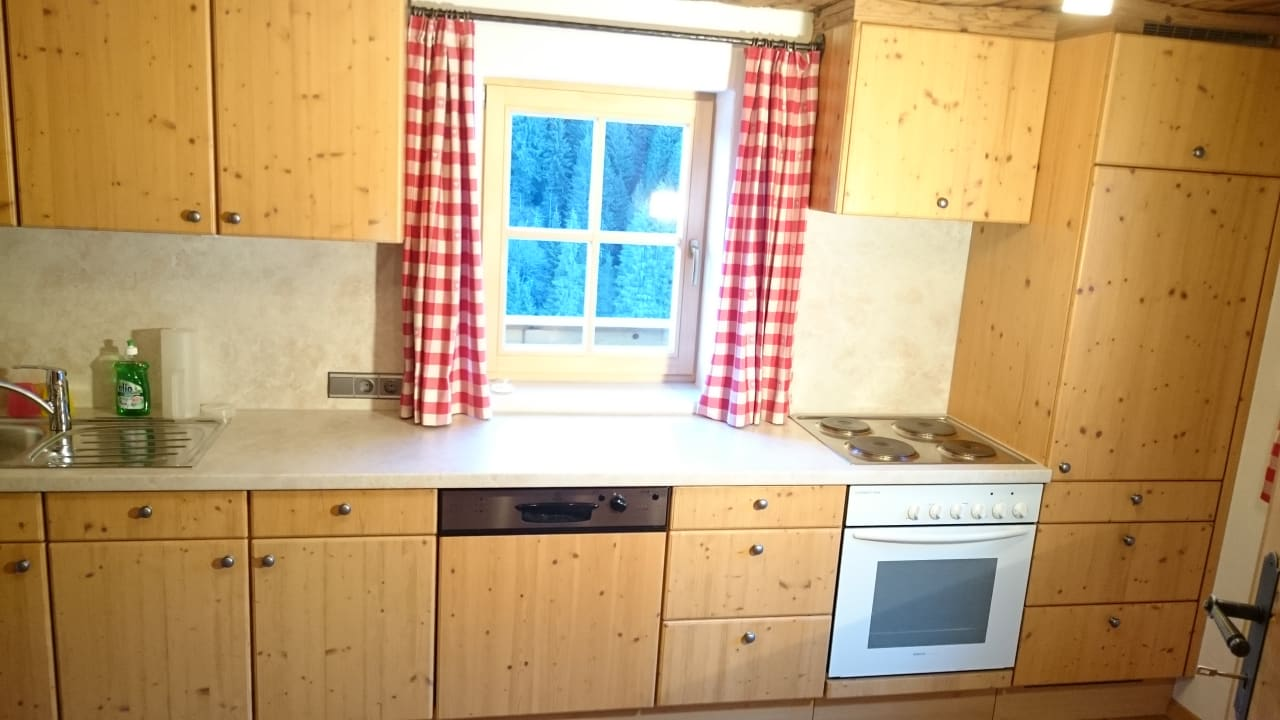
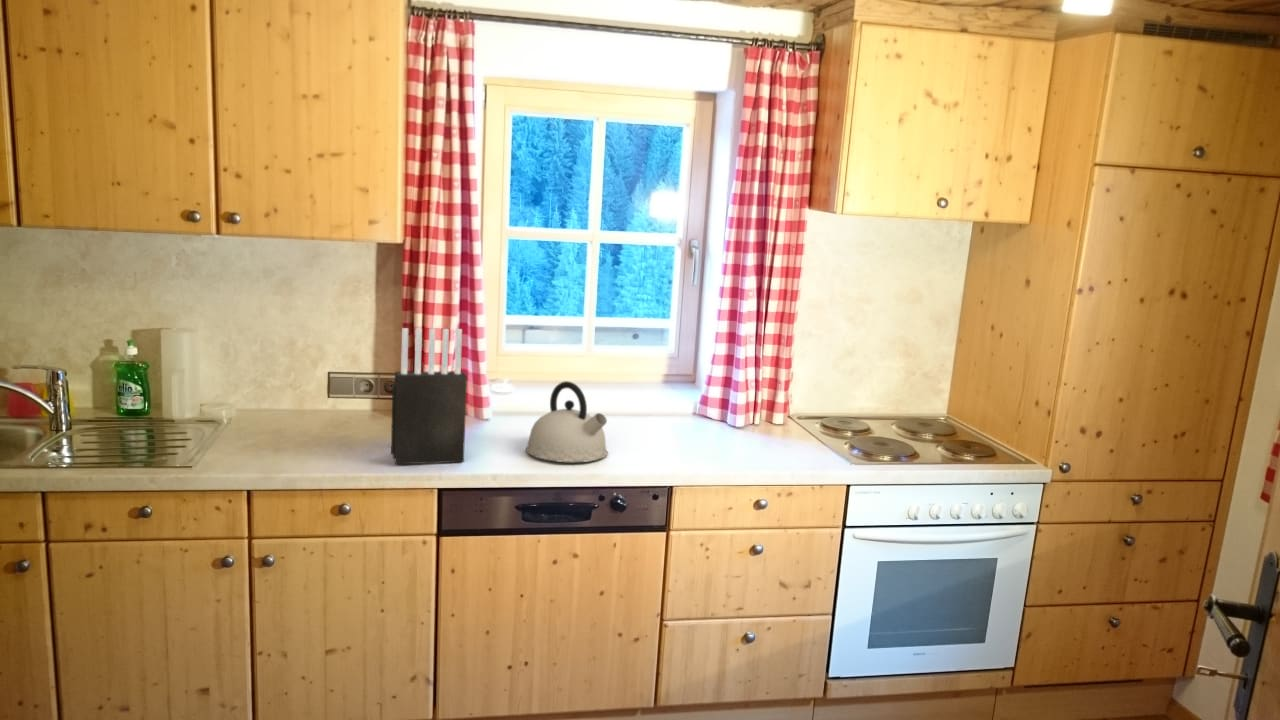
+ kettle (571, 417)
+ knife block (428, 392)
